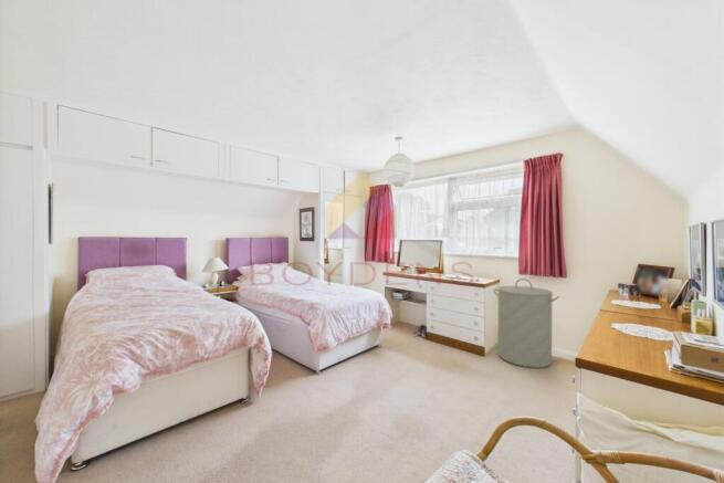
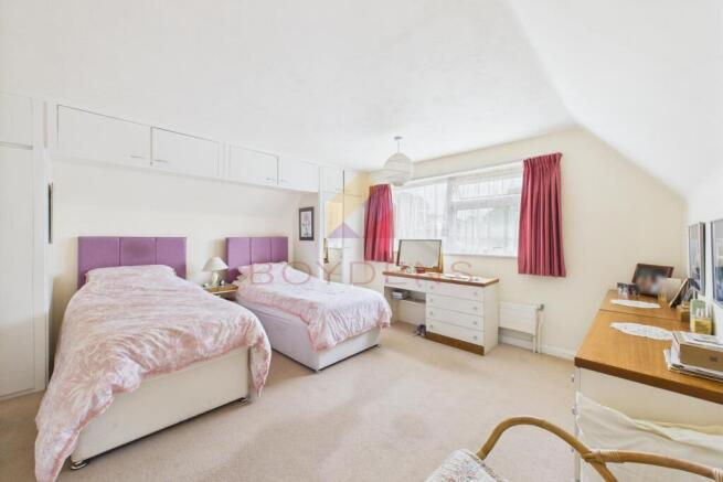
- laundry hamper (524, 318)
